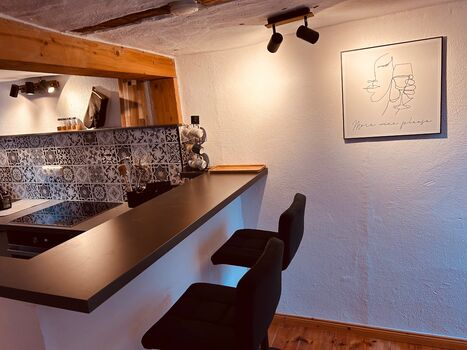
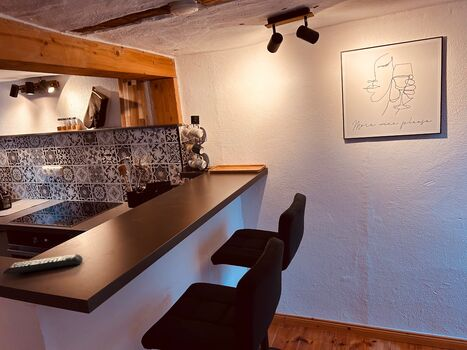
+ remote control (43, 264)
